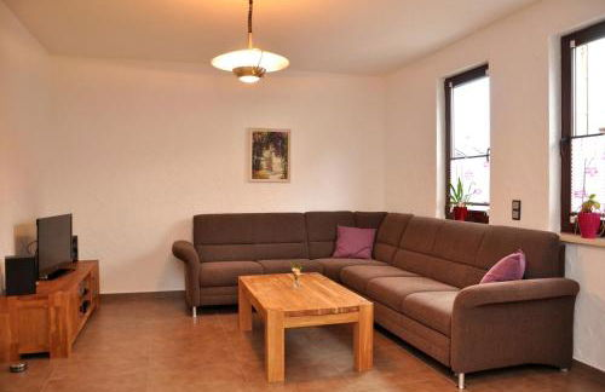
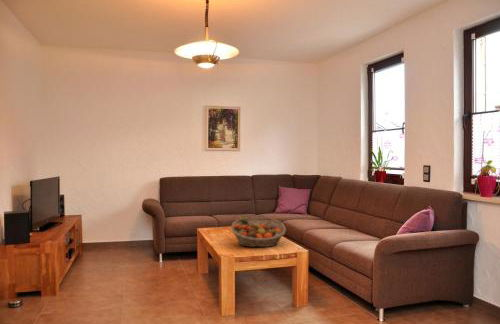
+ fruit basket (258, 232)
